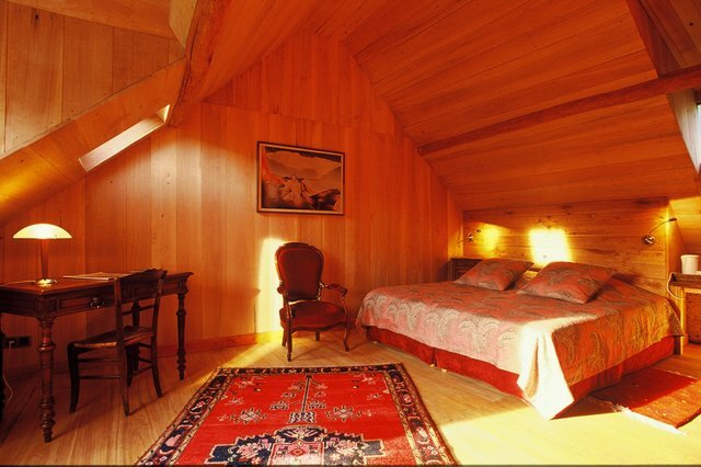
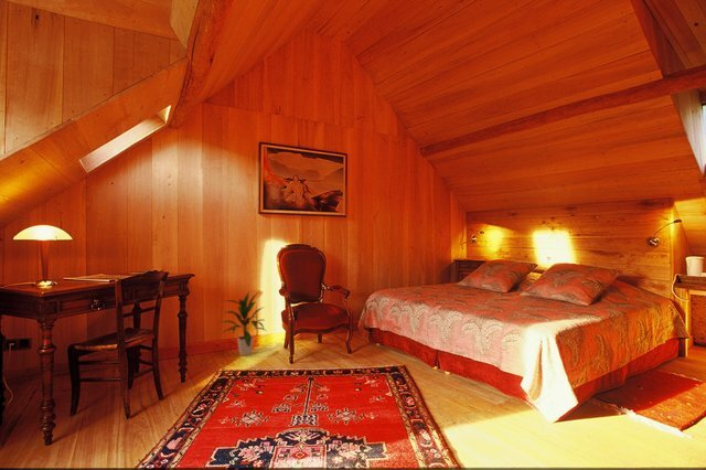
+ indoor plant (244, 323)
